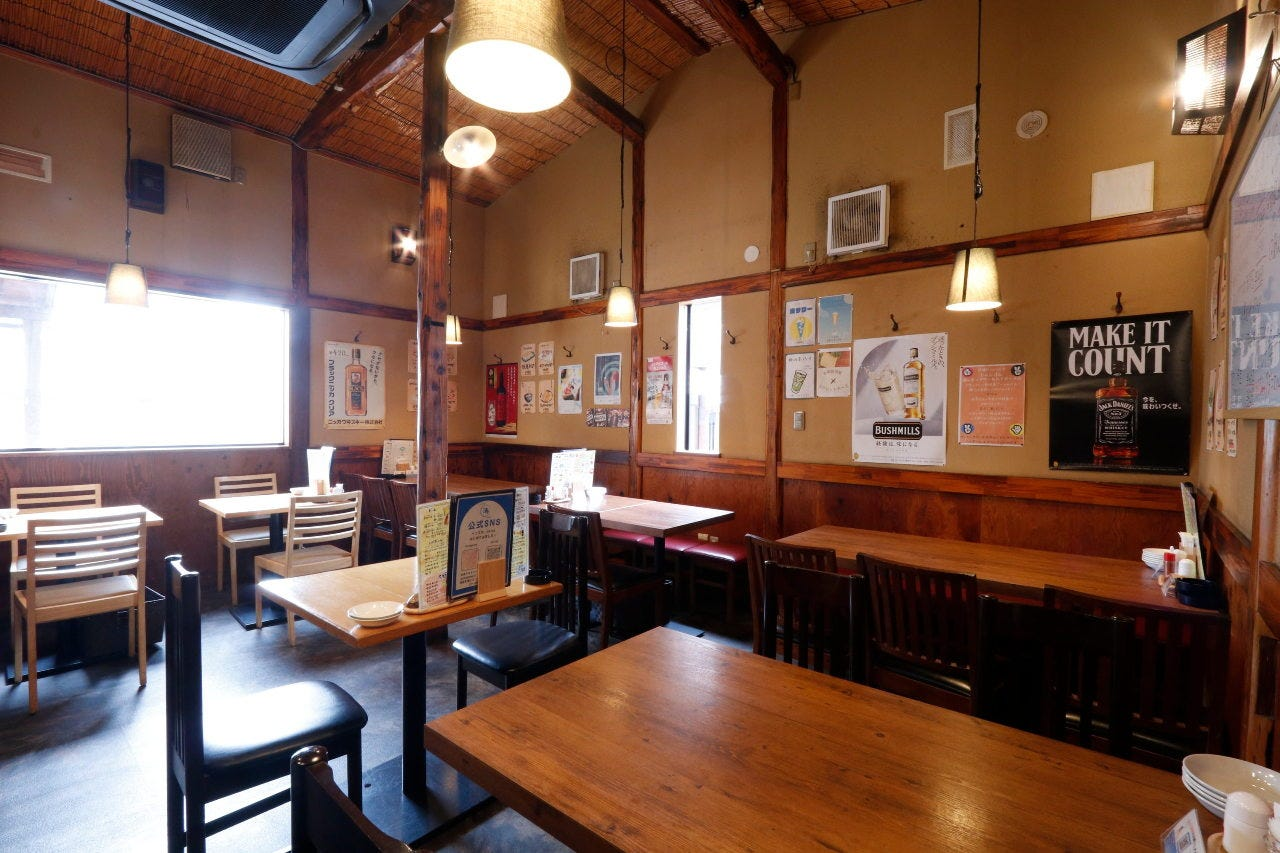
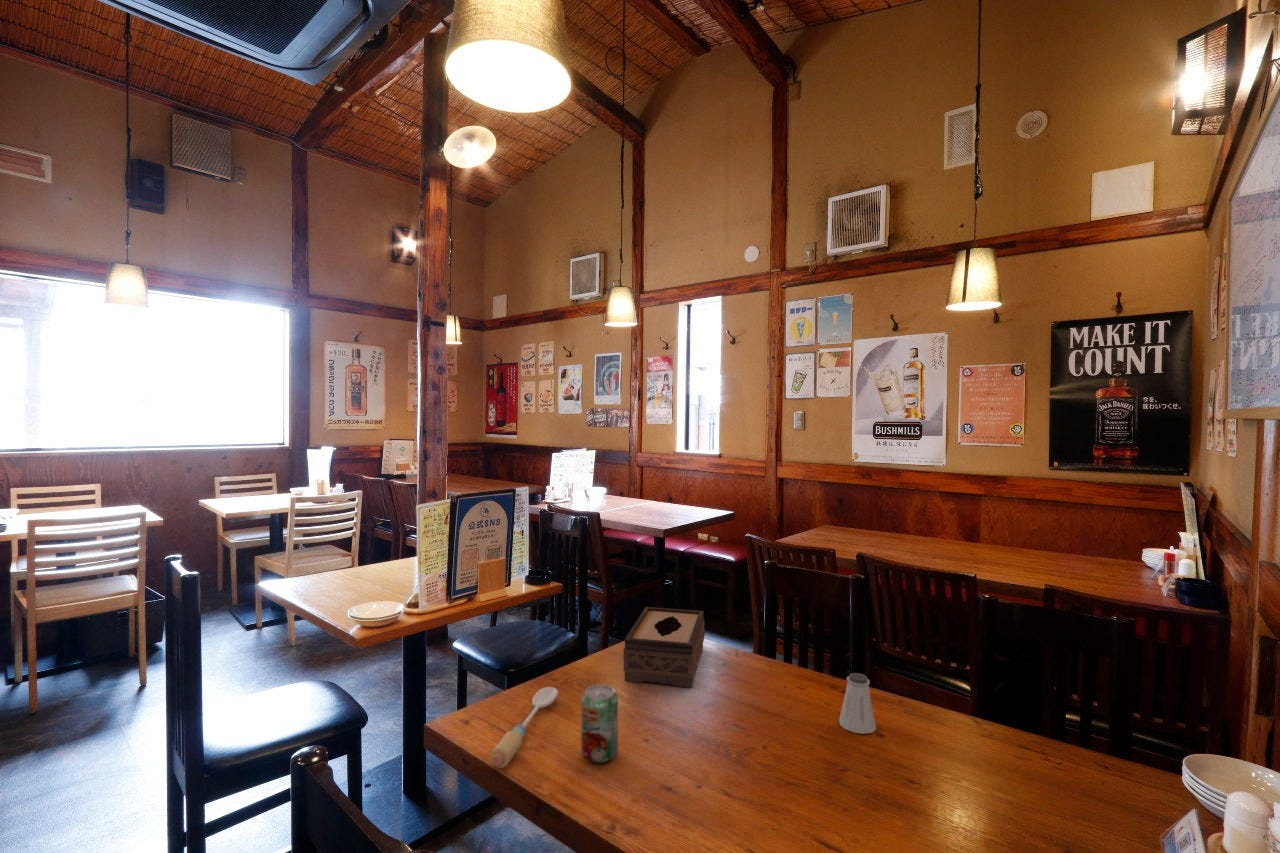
+ tissue box (666, 643)
+ saltshaker (857, 700)
+ beverage can (599, 723)
+ spoon (527, 720)
